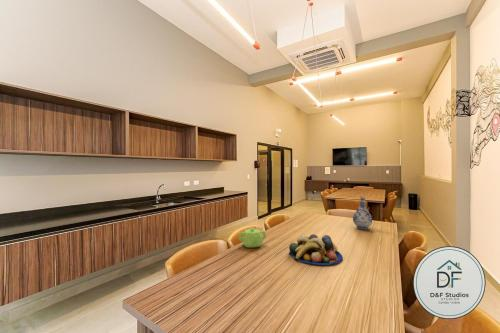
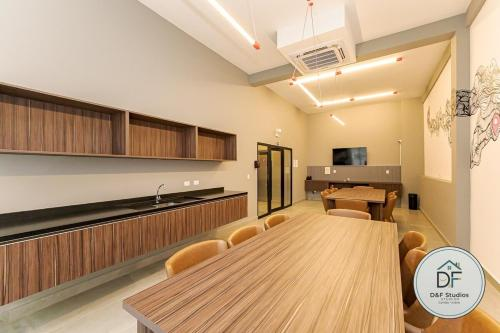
- fruit bowl (315, 245)
- teapot (252, 237)
- vase (362, 212)
